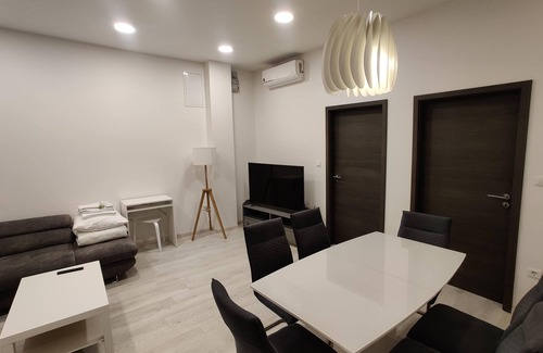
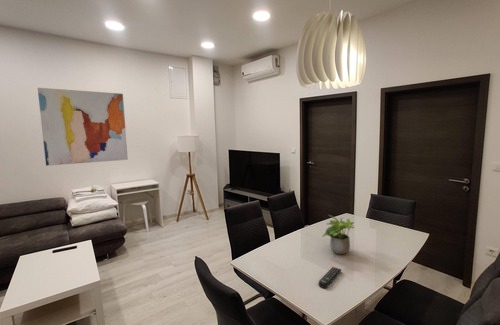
+ potted plant (337, 233)
+ remote control (330, 276)
+ wall art (86, 127)
